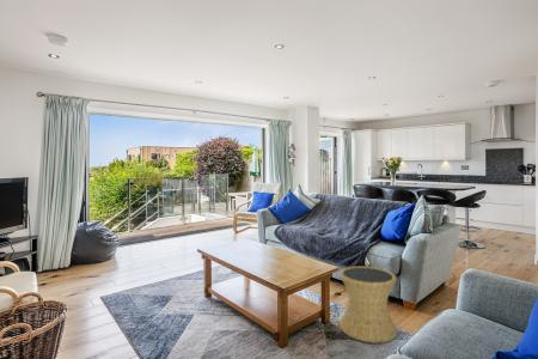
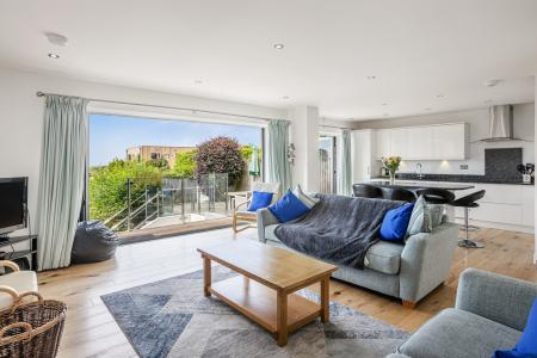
- side table (367, 300)
